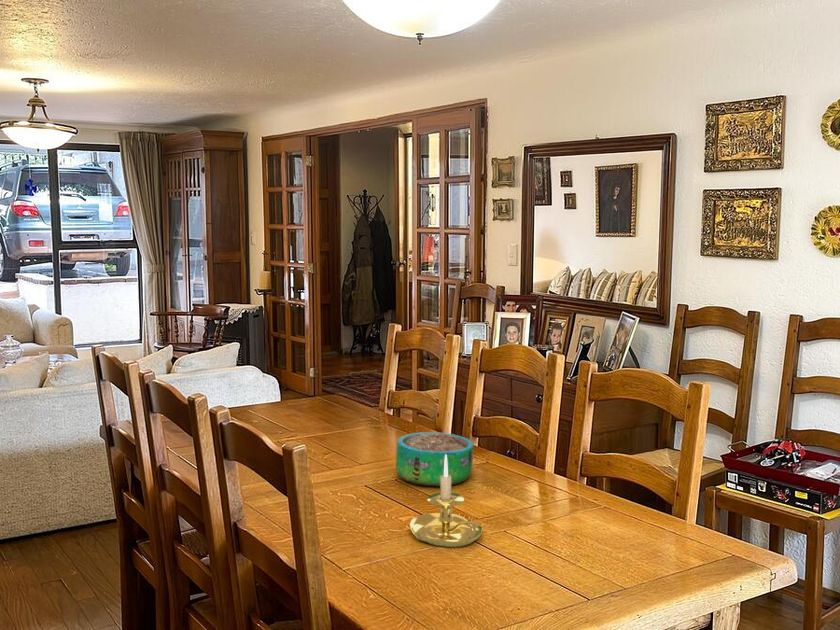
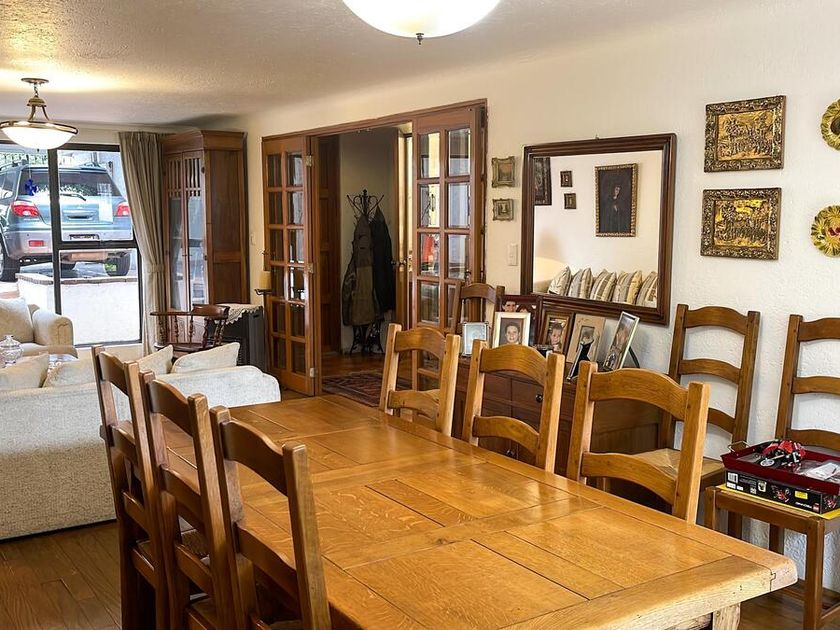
- decorative bowl (434, 458)
- candle holder (449, 496)
